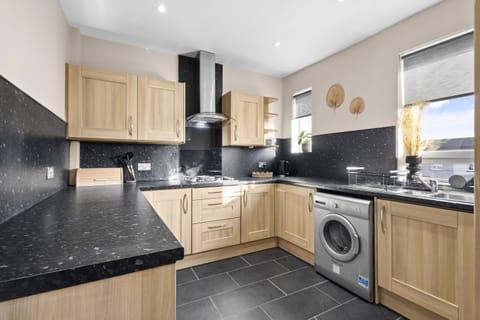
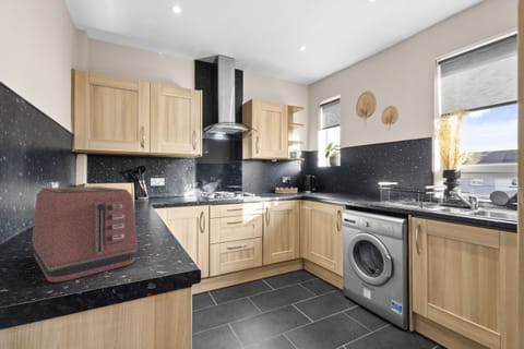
+ toaster (83, 224)
